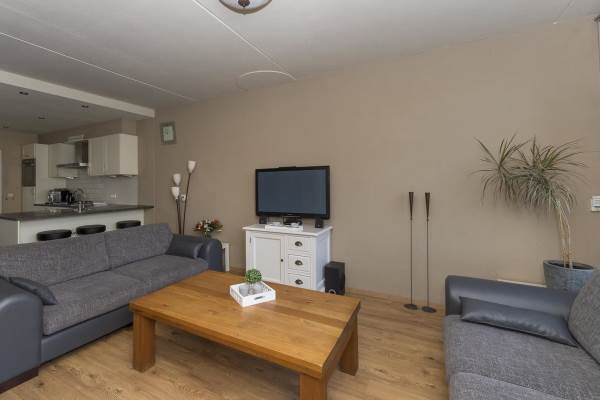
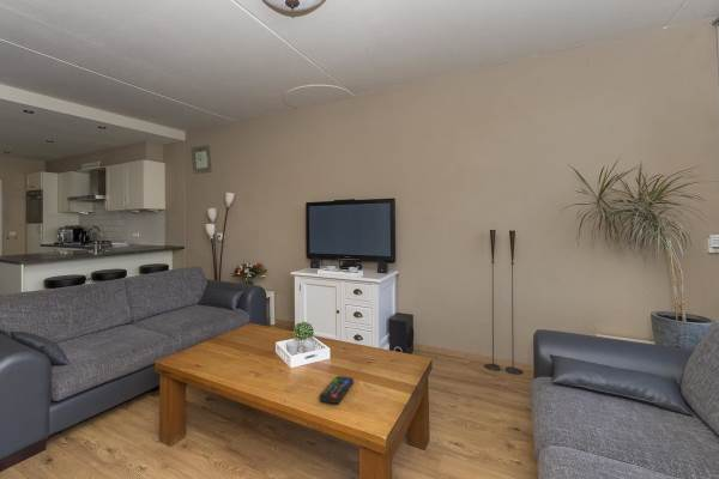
+ remote control (337, 388)
